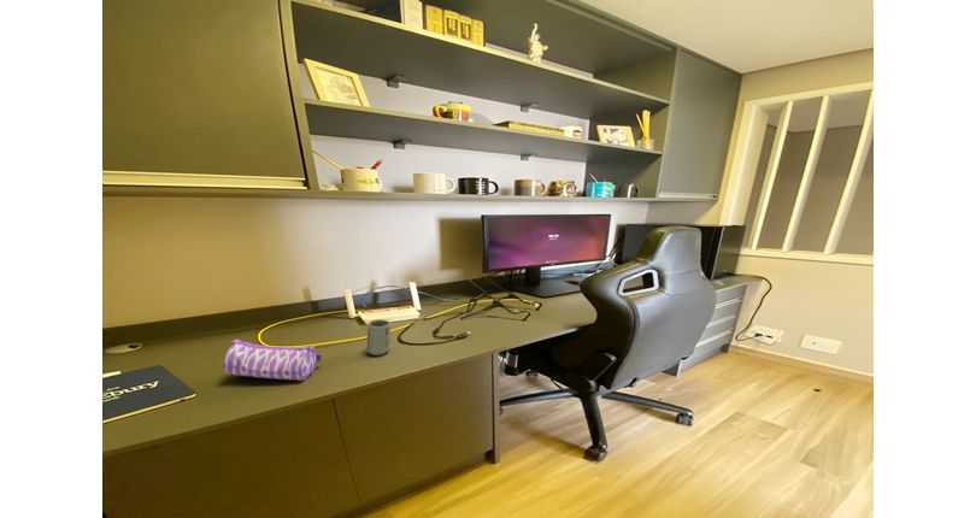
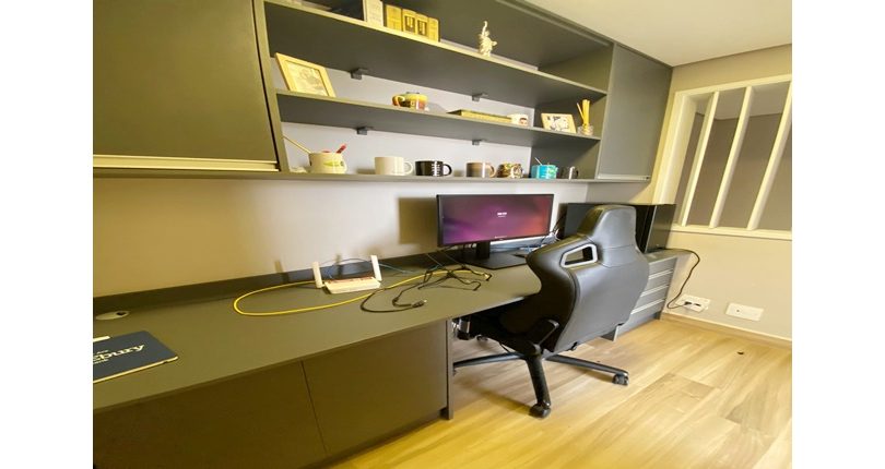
- pencil case (272, 359)
- cup (378, 337)
